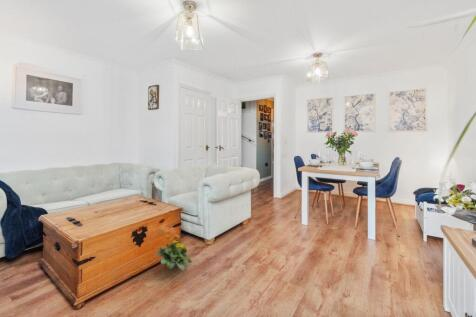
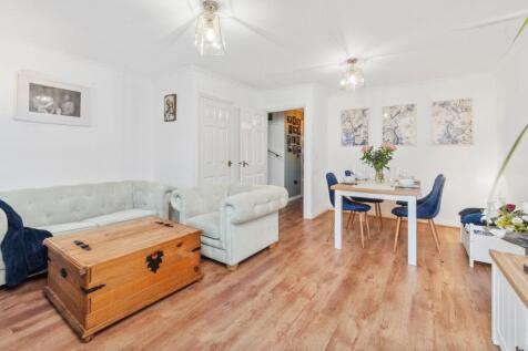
- flowering plant (172, 253)
